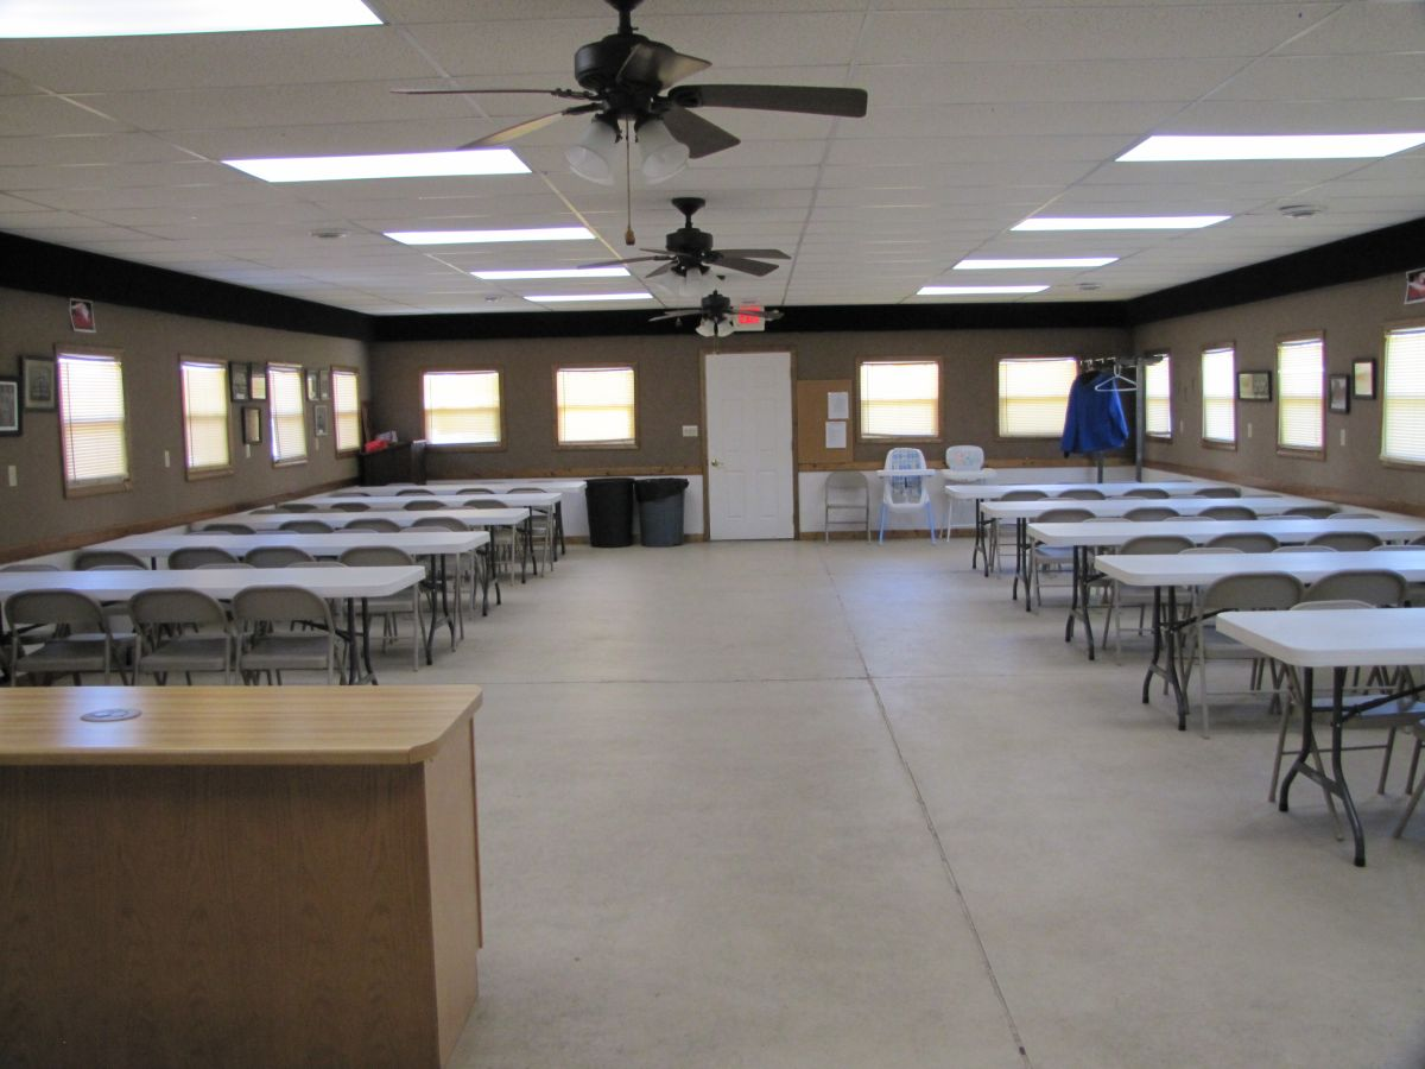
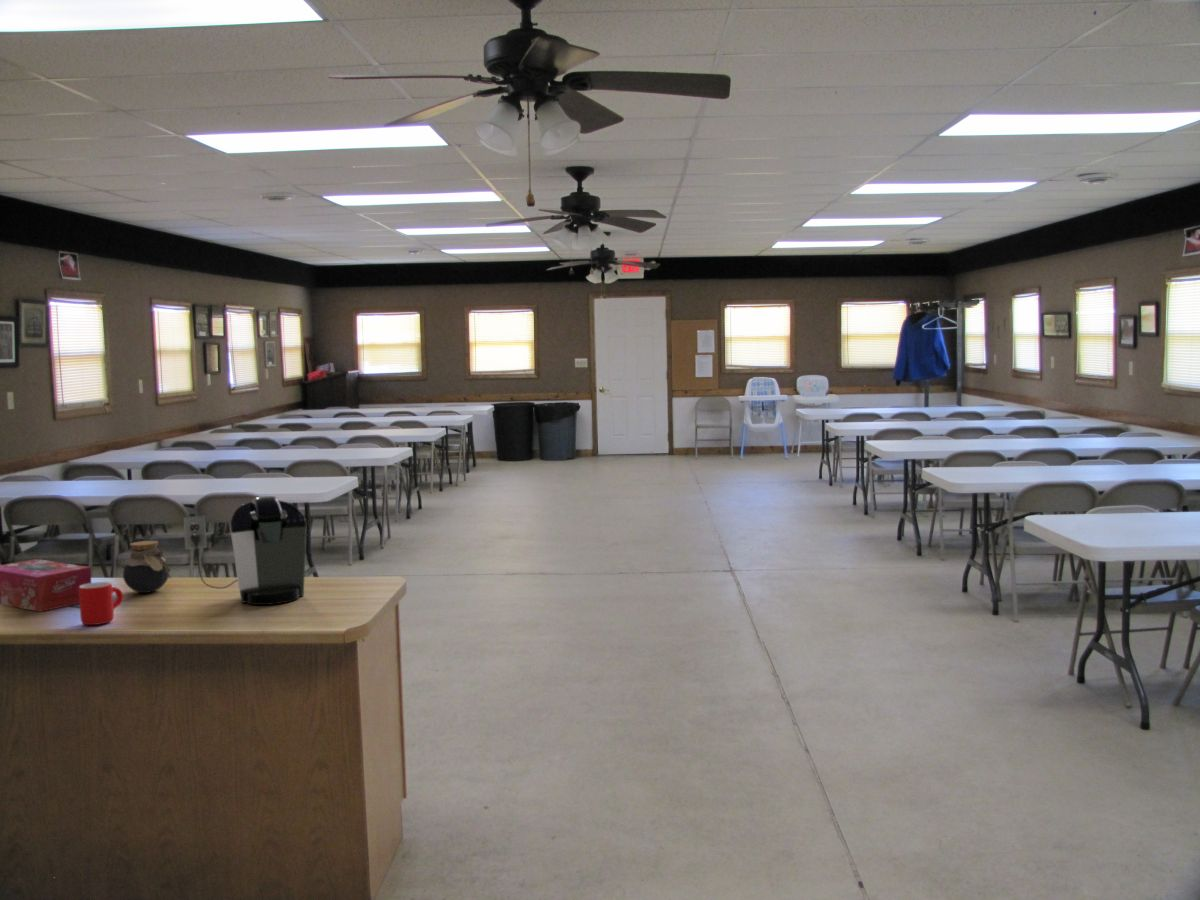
+ mug (103, 602)
+ coffee maker (247, 549)
+ jar (146, 567)
+ tissue box (38, 584)
